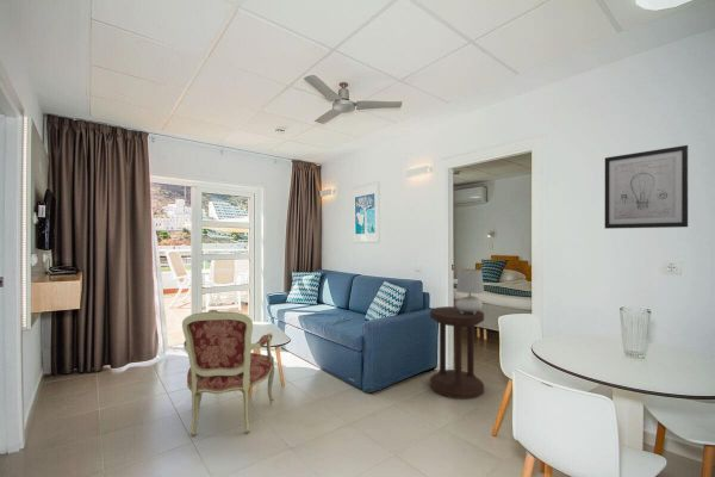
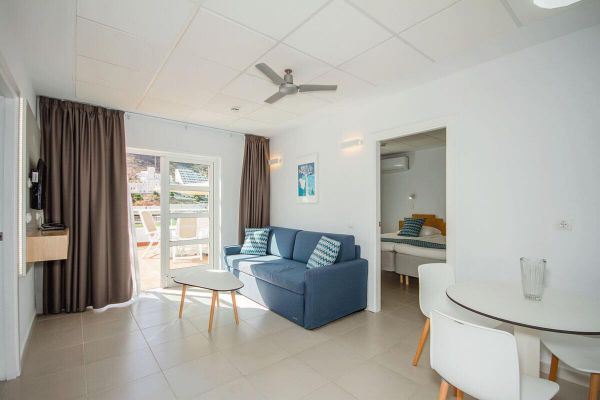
- side table (456, 349)
- armchair (226, 361)
- table lamp (468, 291)
- wall art (642, 190)
